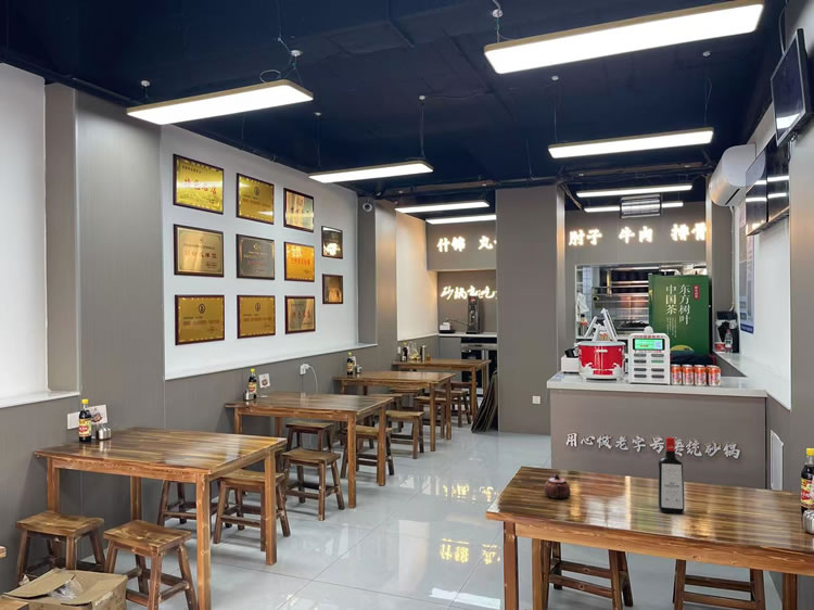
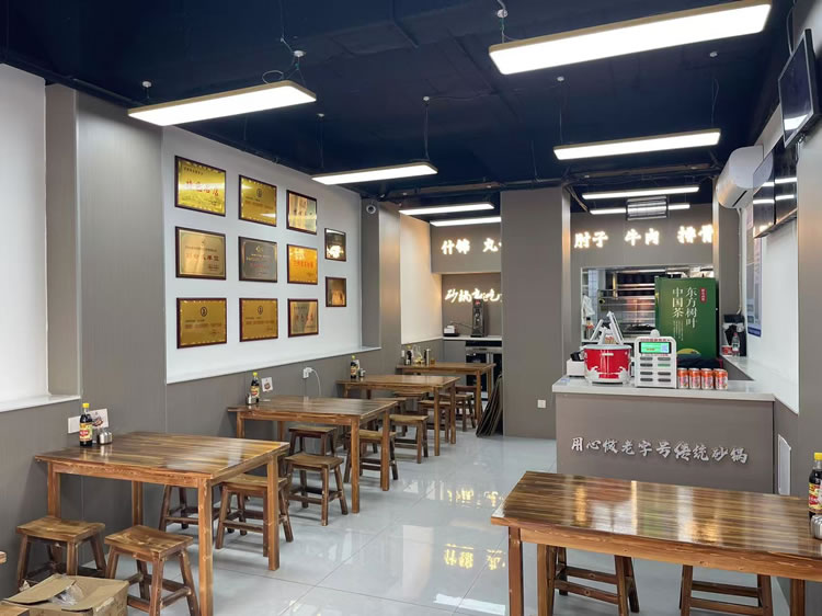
- teapot (557, 484)
- liquor bottle (671, 474)
